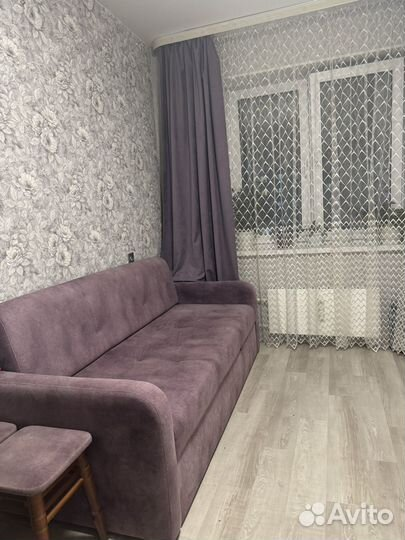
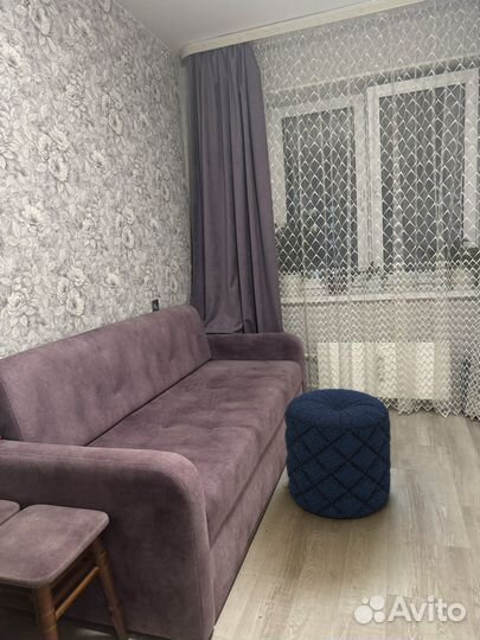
+ pouf (337, 446)
